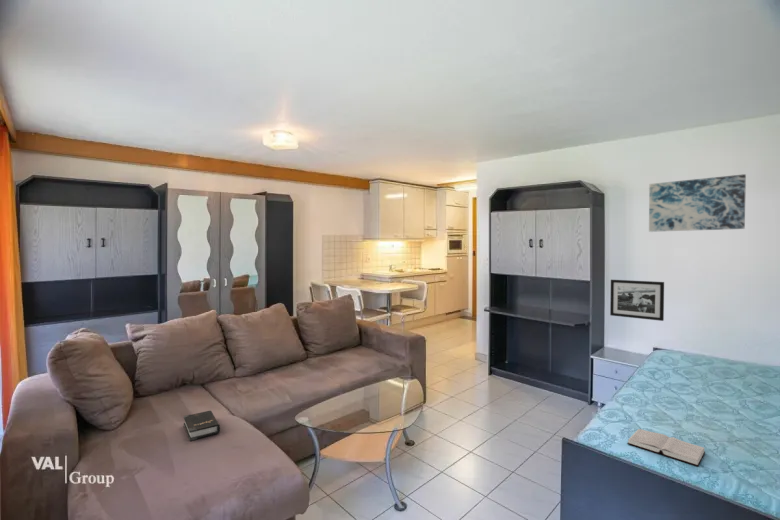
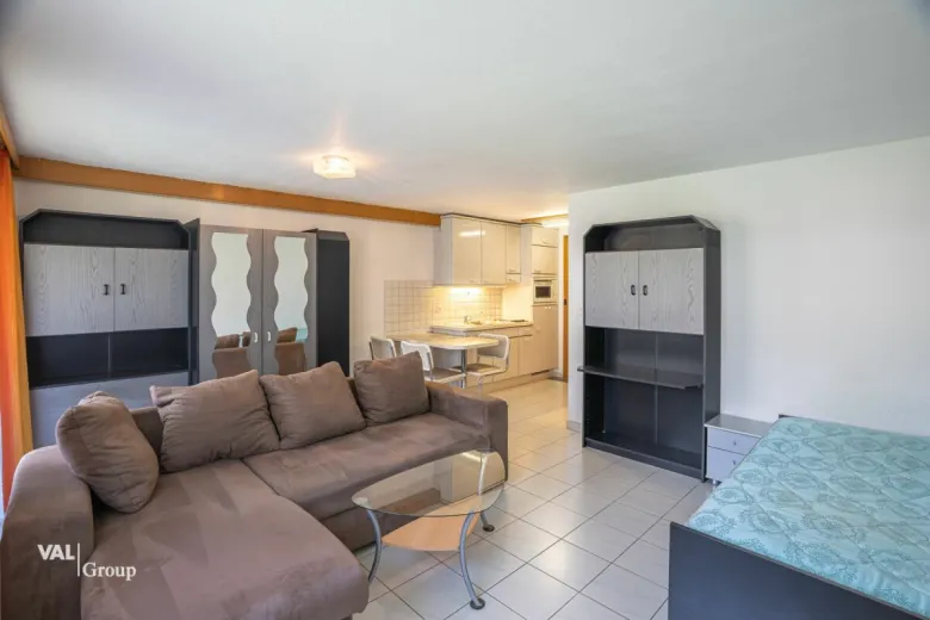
- picture frame (636, 299)
- hardback book (201, 424)
- wall art (694, 205)
- hardback book (665, 444)
